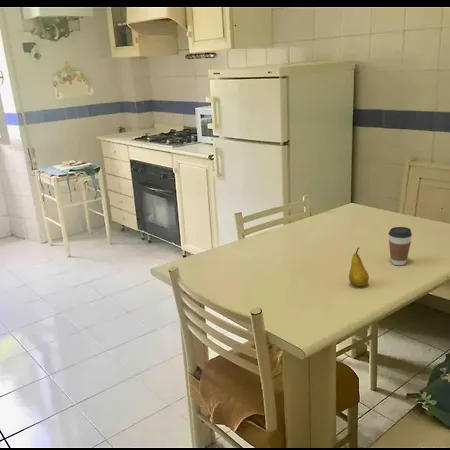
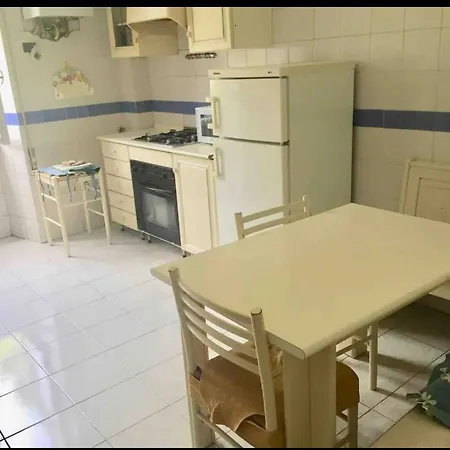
- coffee cup (399, 246)
- fruit (359, 266)
